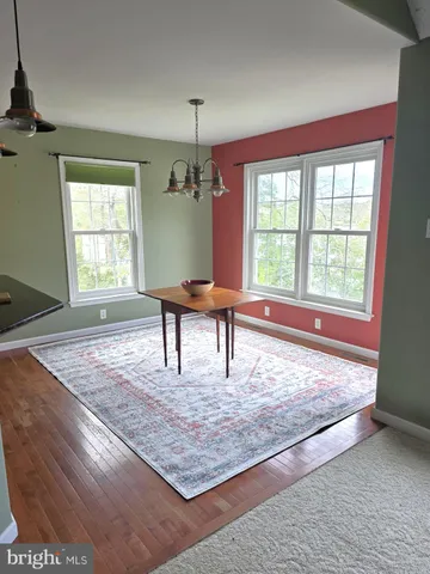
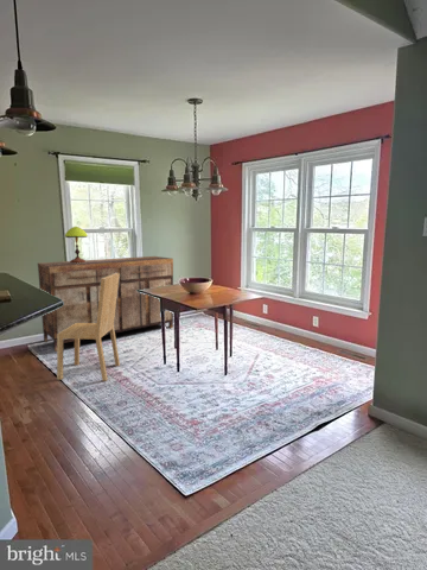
+ table lamp (71, 239)
+ dining chair (89, 324)
+ sideboard (116, 298)
